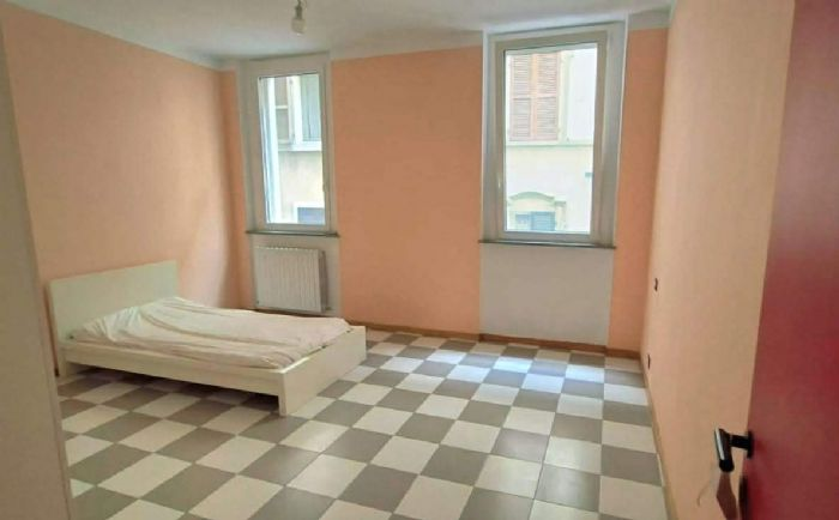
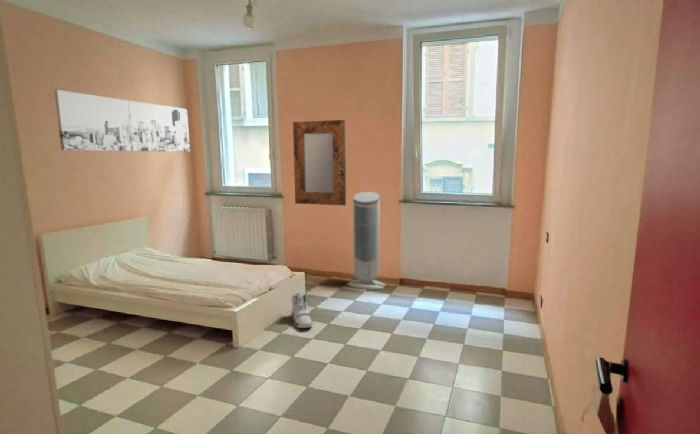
+ air purifier (366, 239)
+ home mirror (319, 163)
+ sneaker (301, 309)
+ wall art (134, 126)
